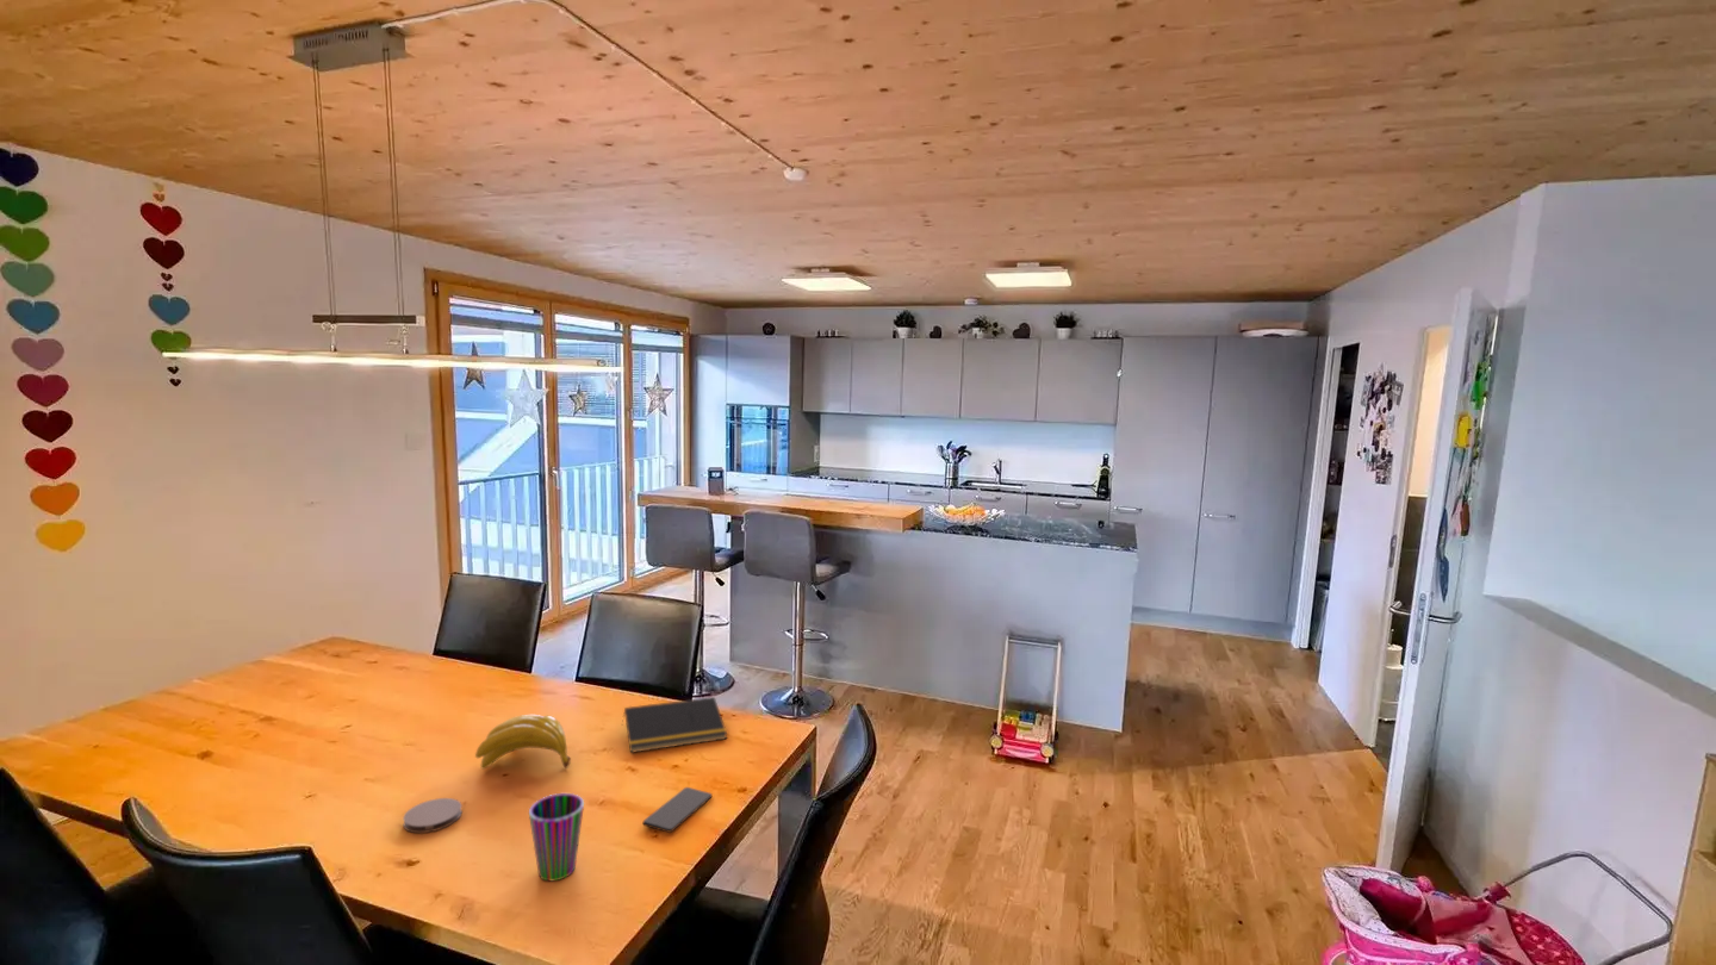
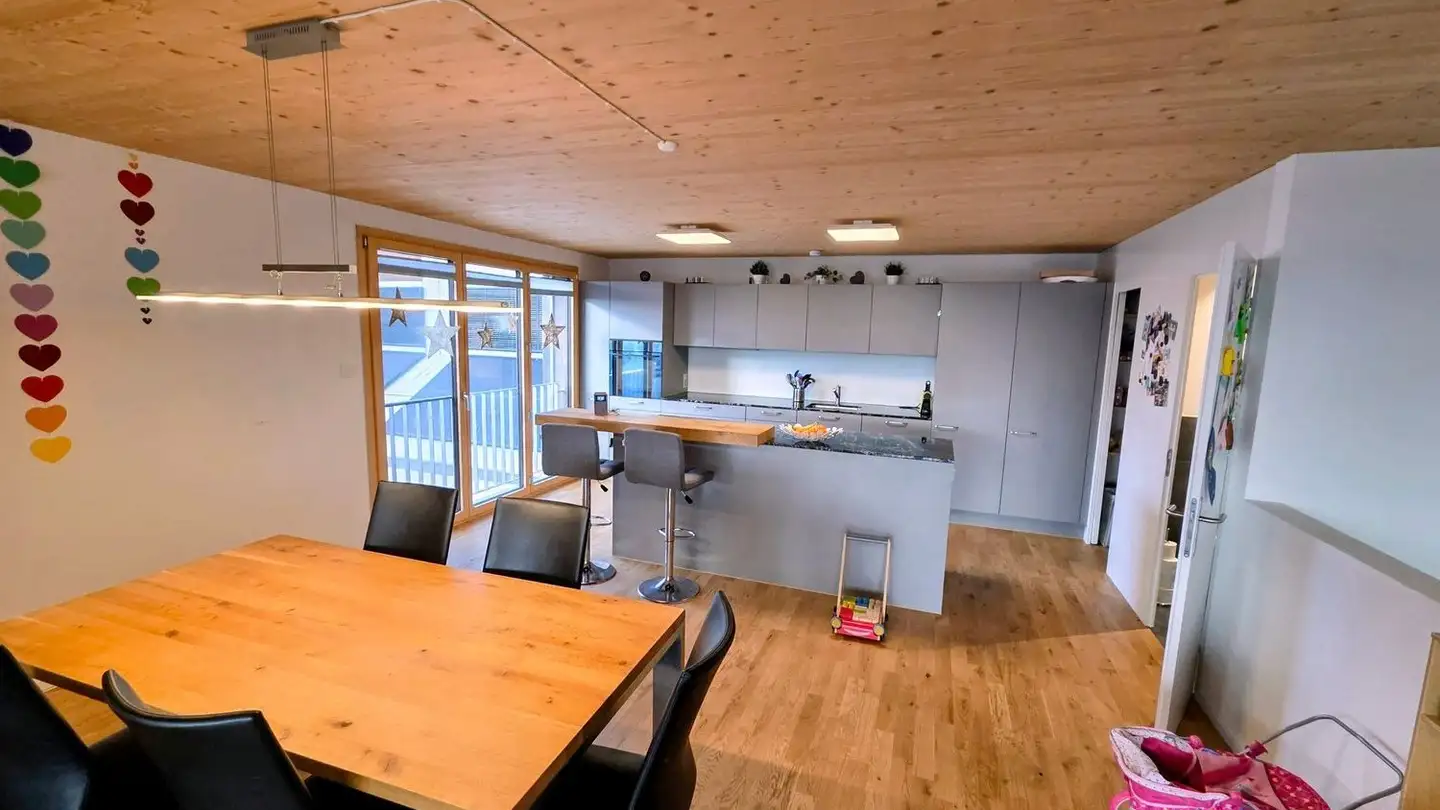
- cup (557, 838)
- coaster (433, 815)
- smartphone (678, 808)
- banana (529, 740)
- notepad (674, 722)
